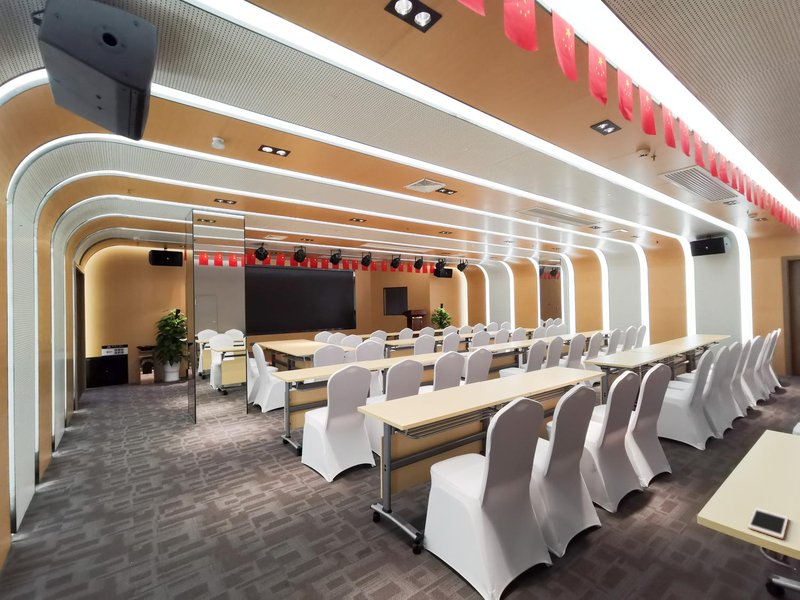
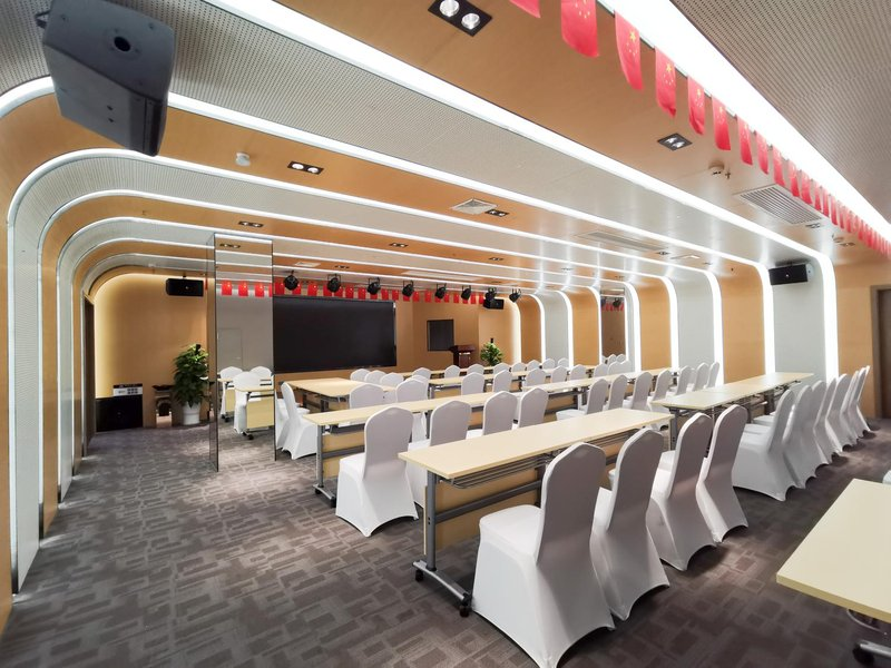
- cell phone (768, 522)
